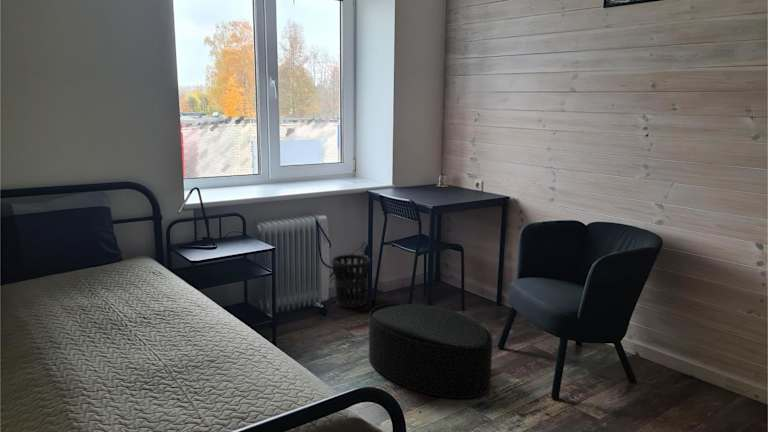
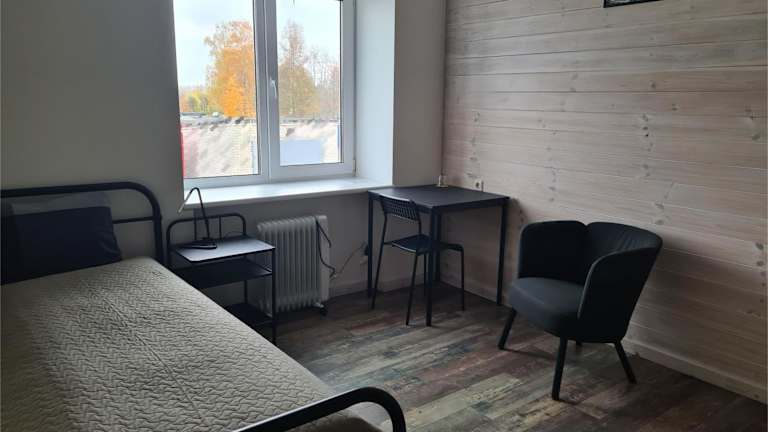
- ottoman (427, 344)
- wastebasket (351, 281)
